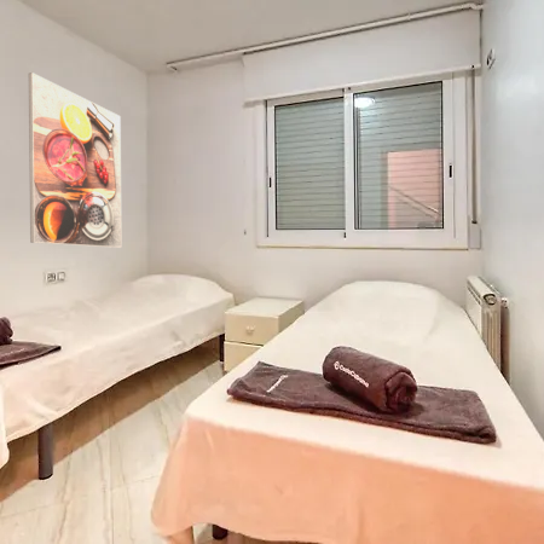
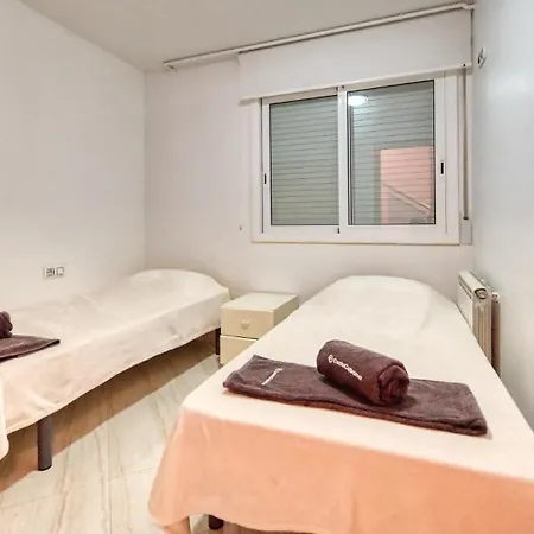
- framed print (81, 170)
